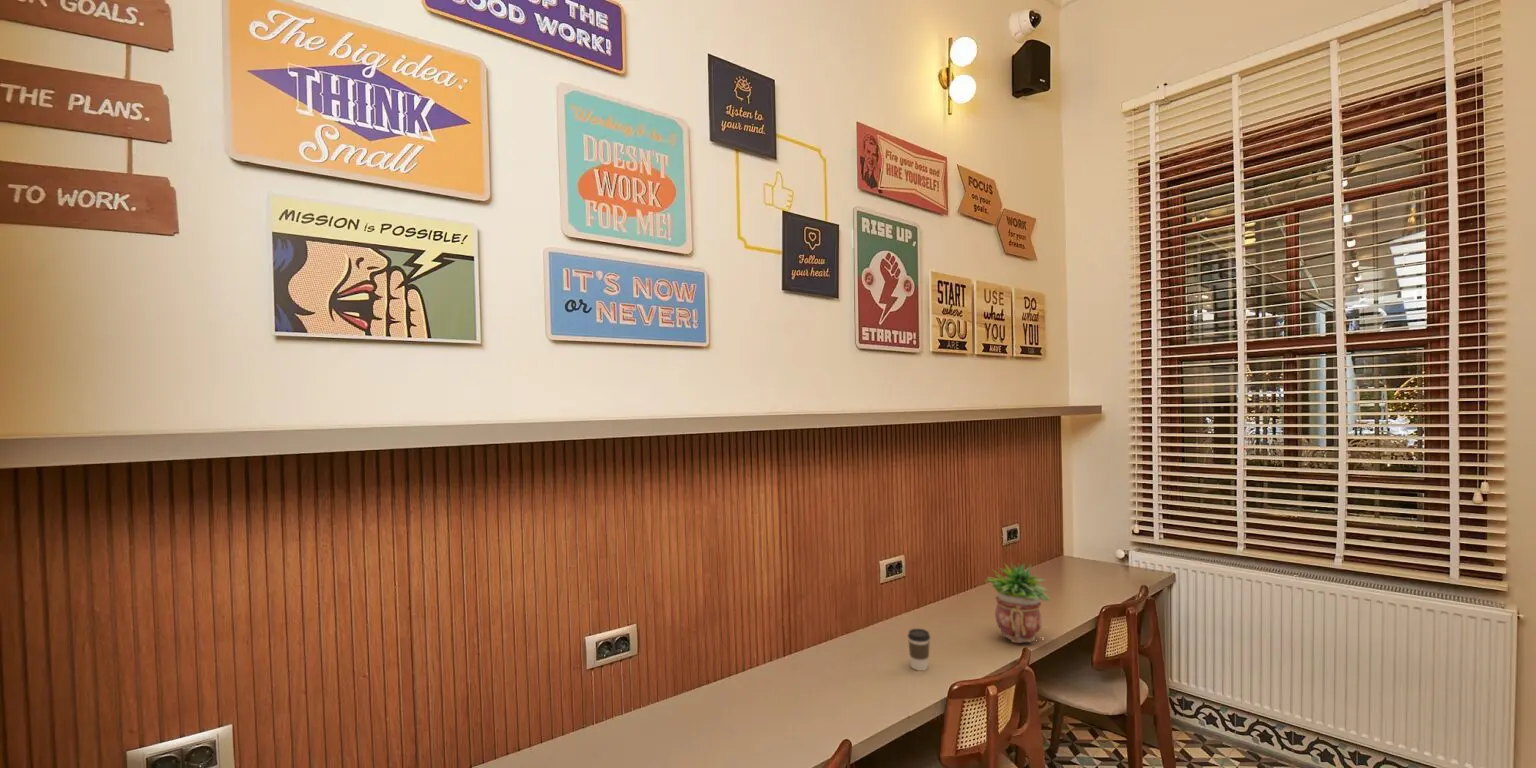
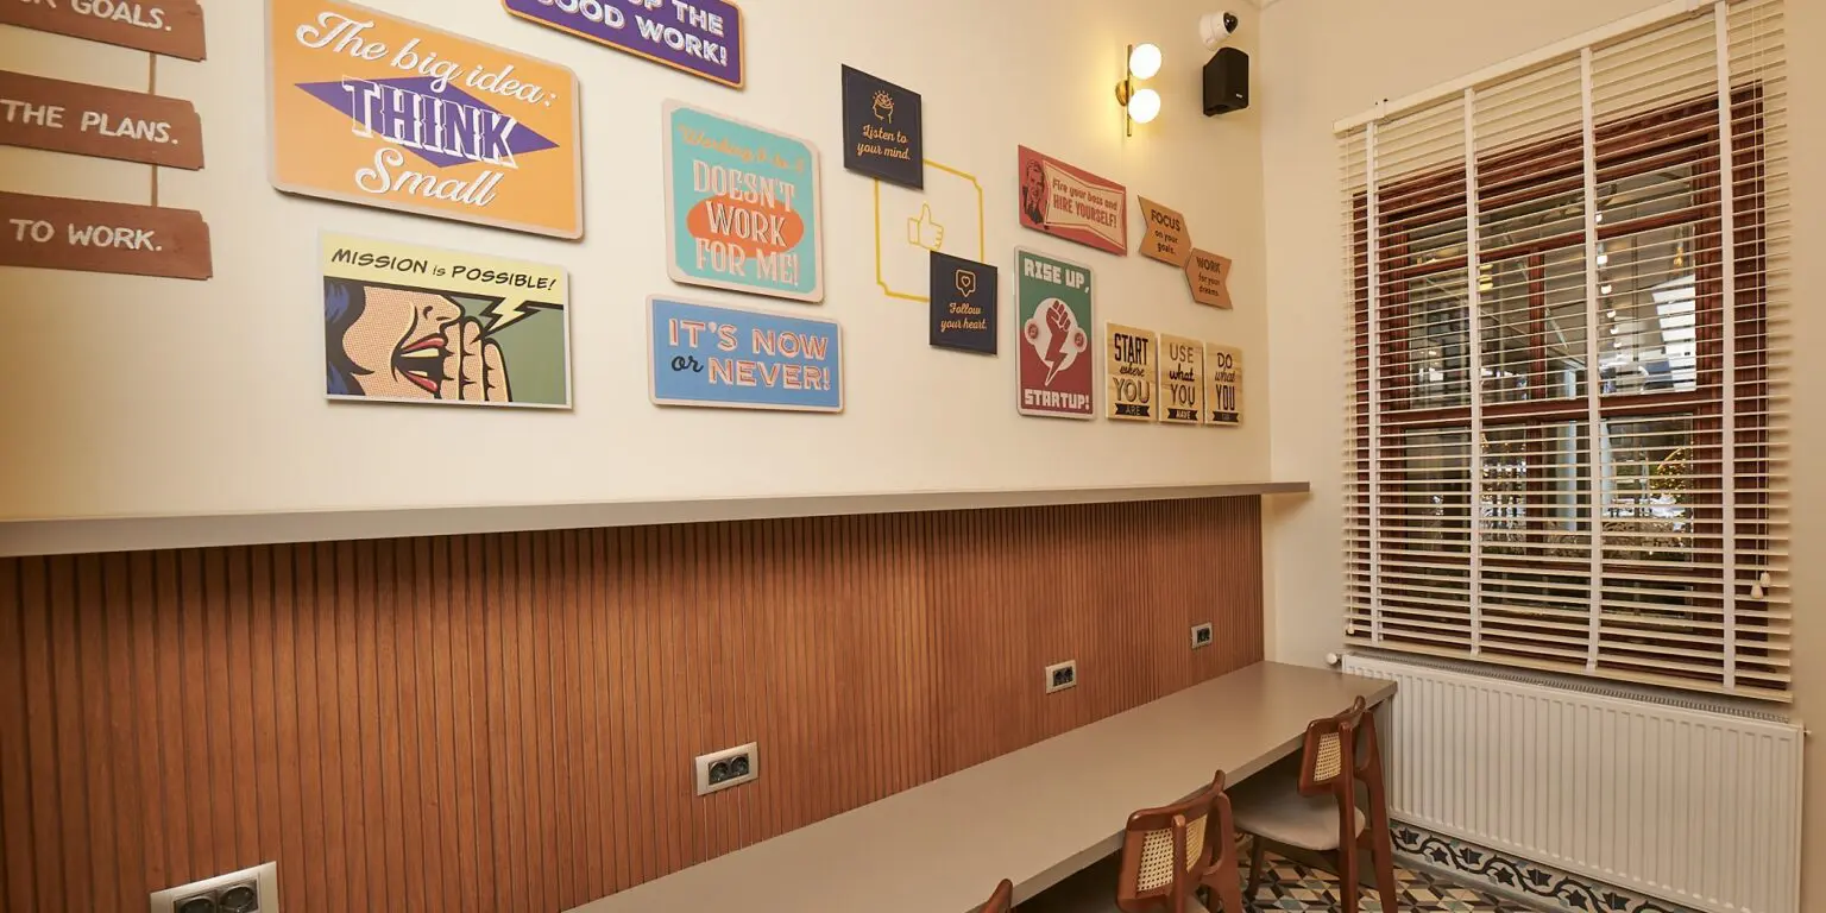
- coffee cup (919, 649)
- potted plant (1017, 599)
